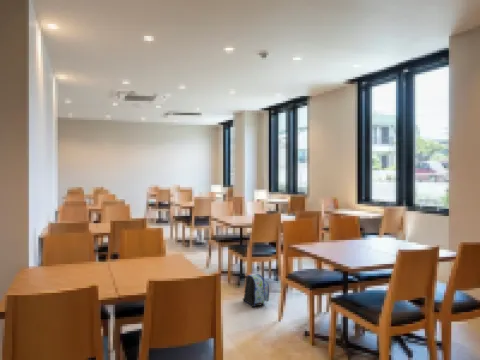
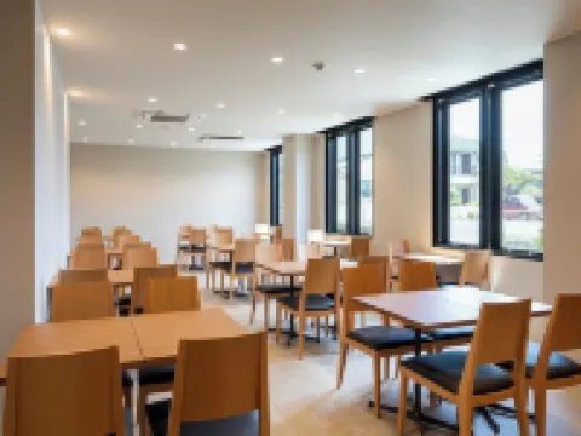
- backpack (256, 288)
